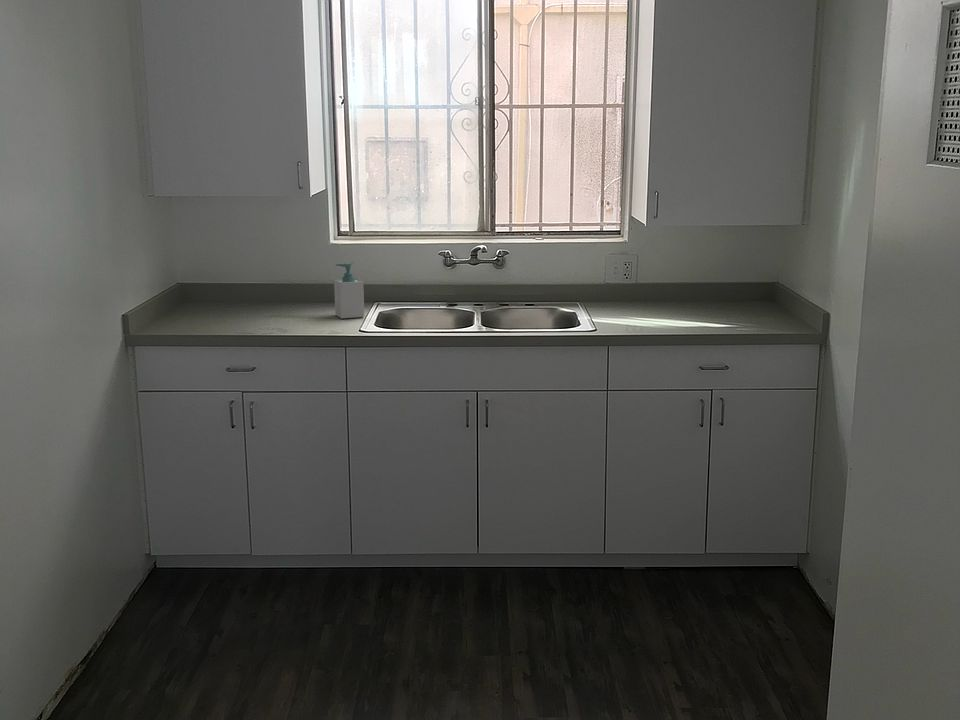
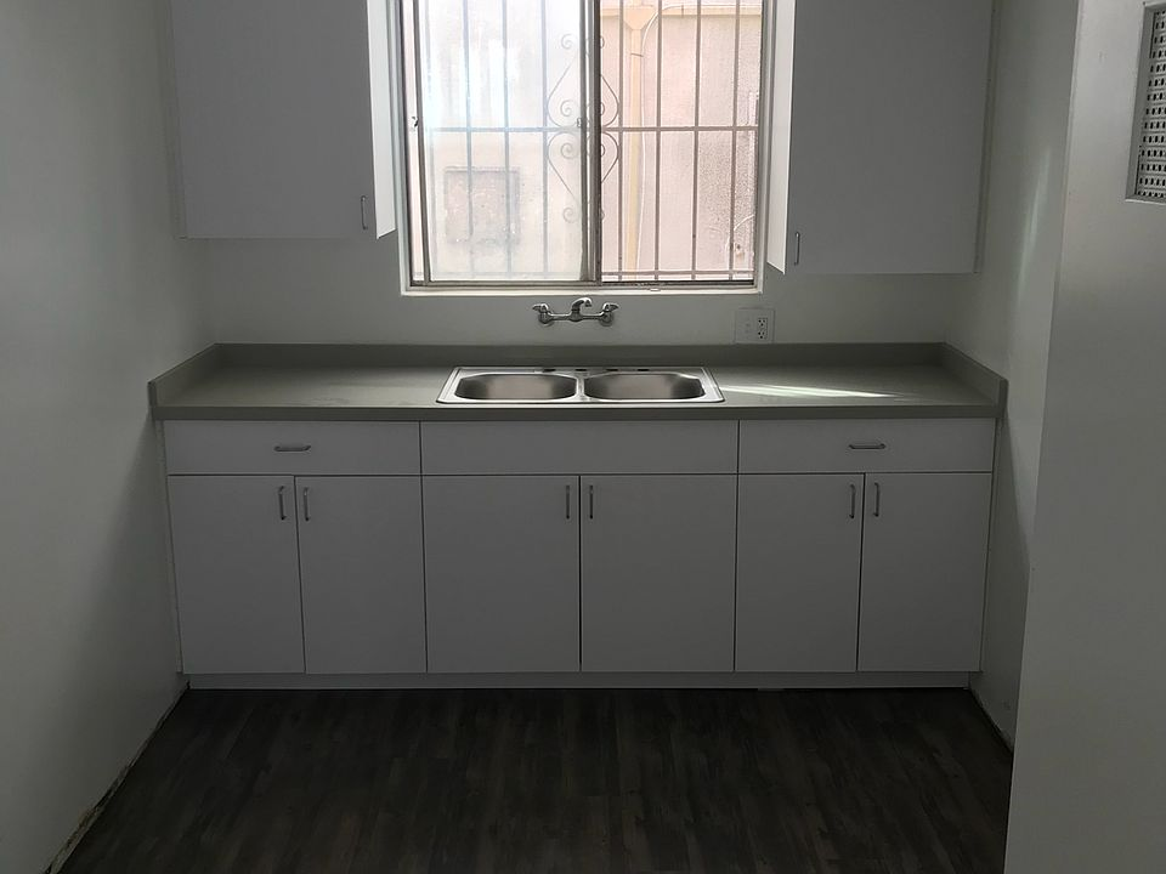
- soap bottle (348, 289)
